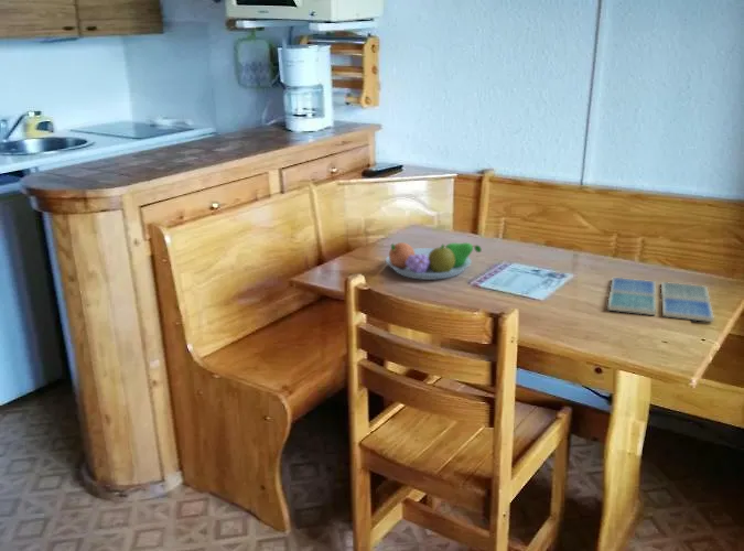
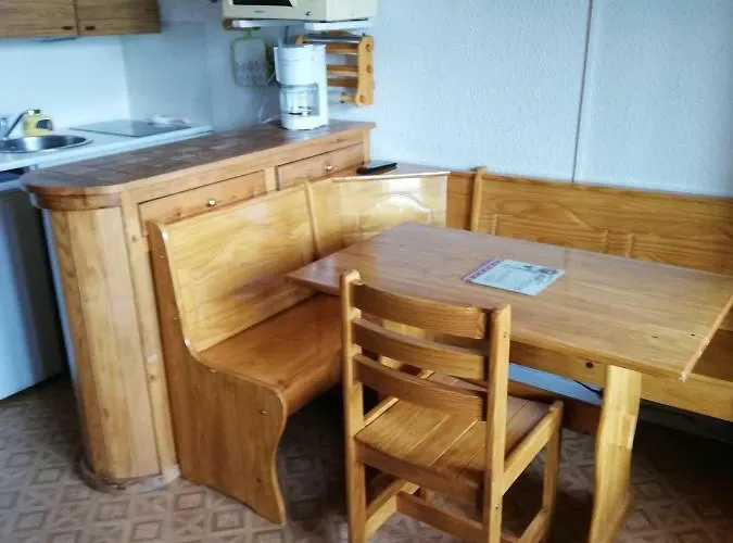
- fruit bowl (431, 252)
- drink coaster (655, 298)
